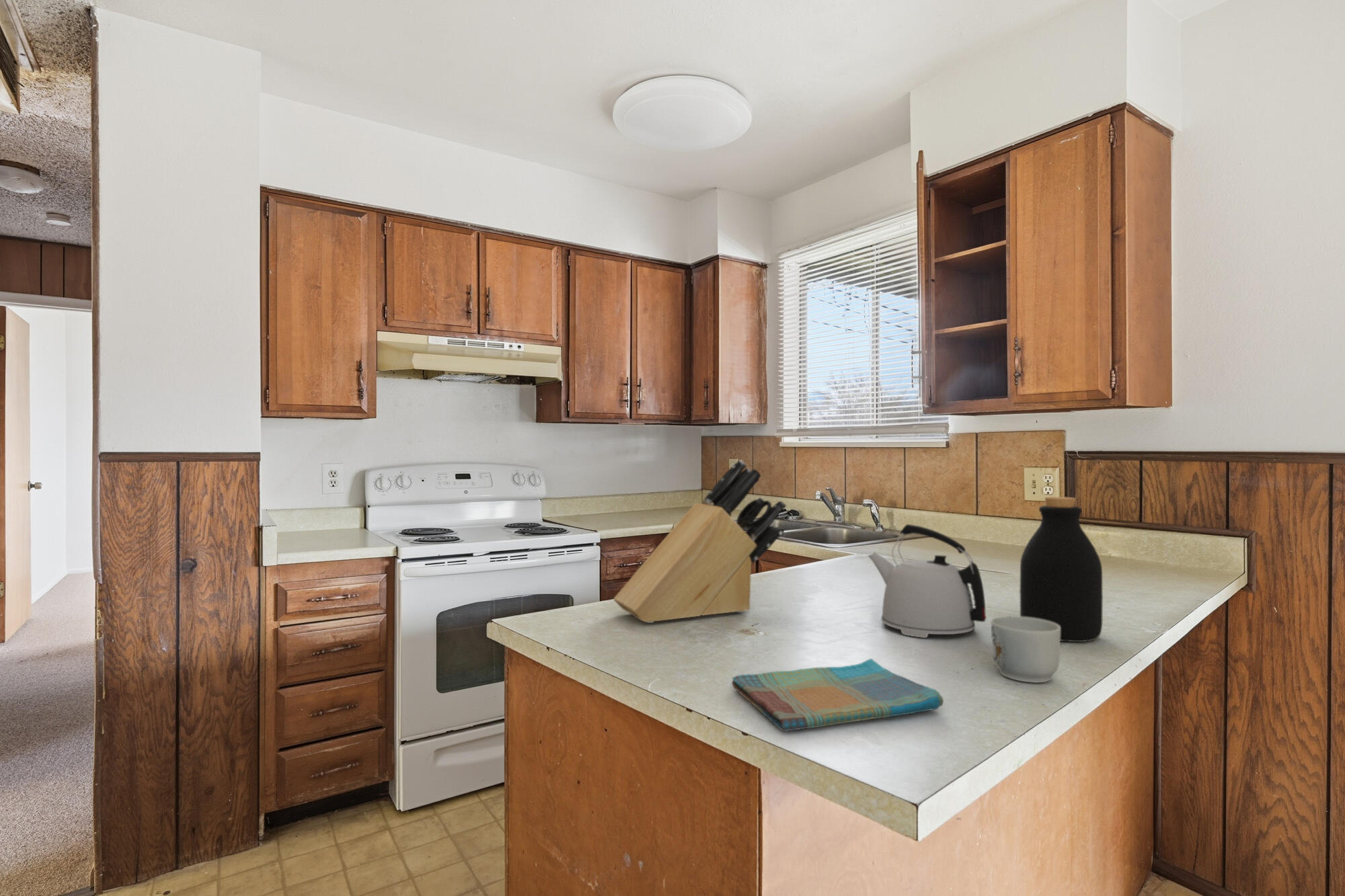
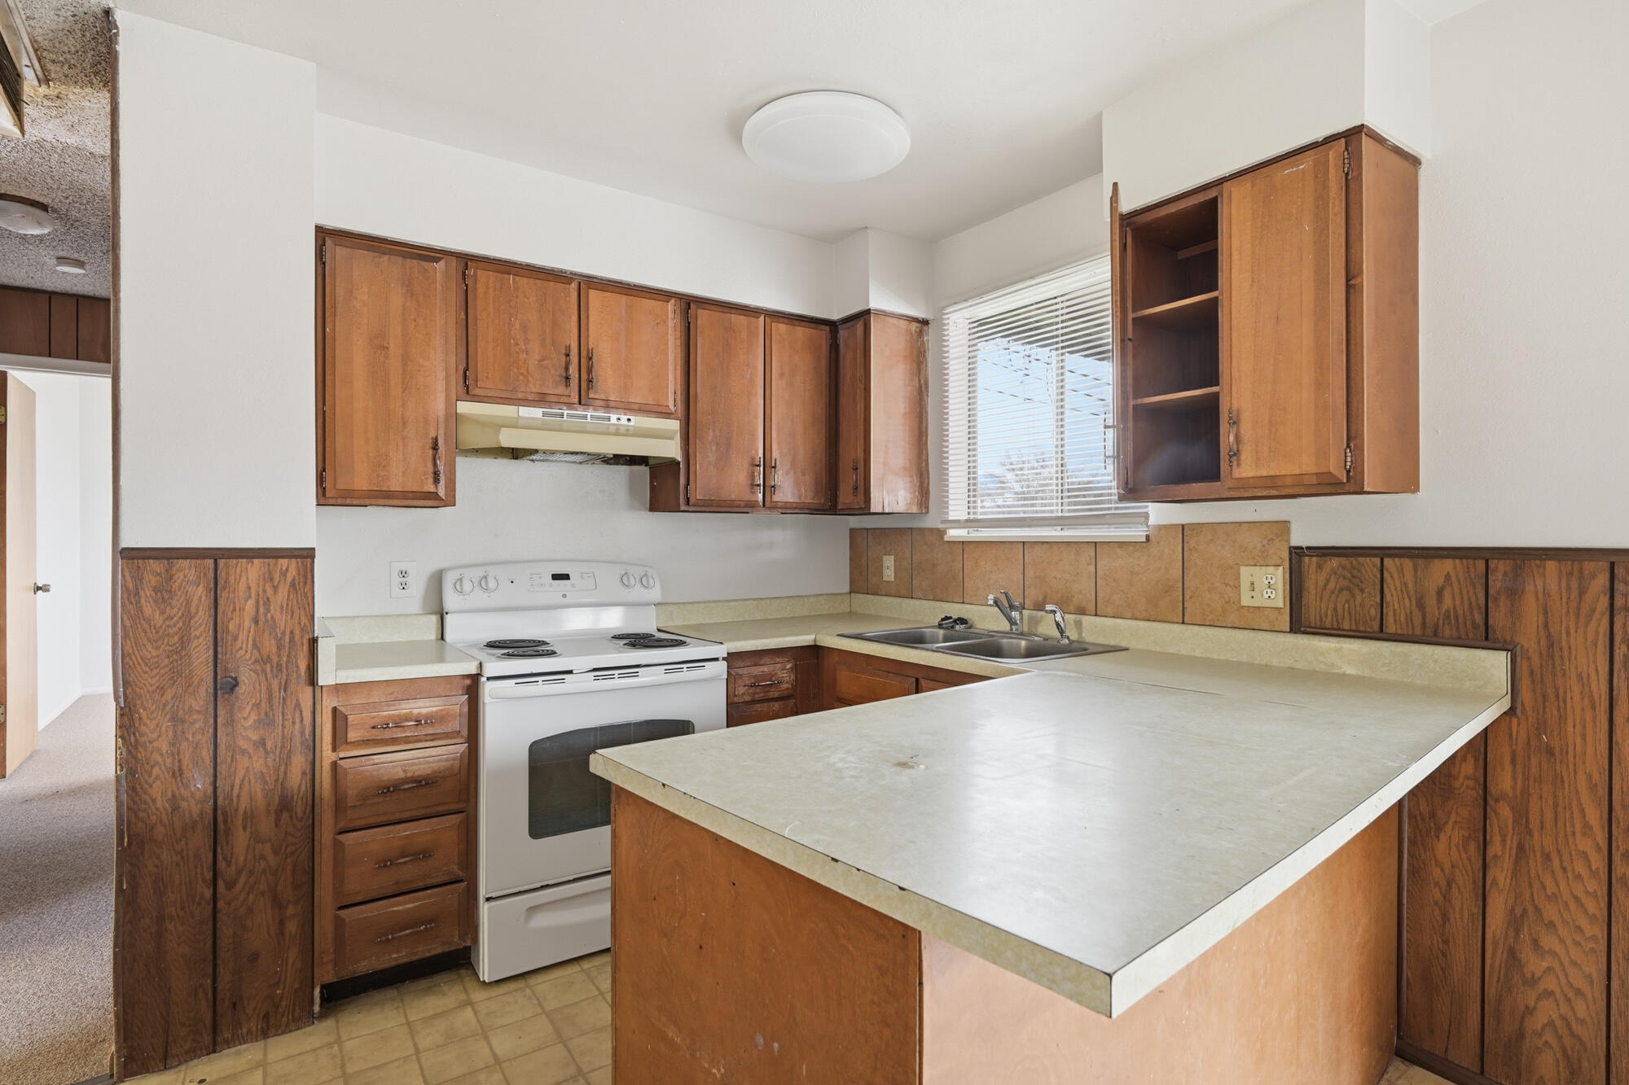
- dish towel (833, 691)
- kettle (924, 575)
- mug (1020, 647)
- knife block (703, 536)
- bottle (1060, 565)
